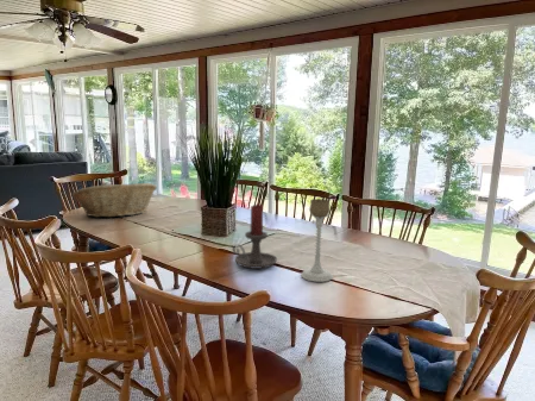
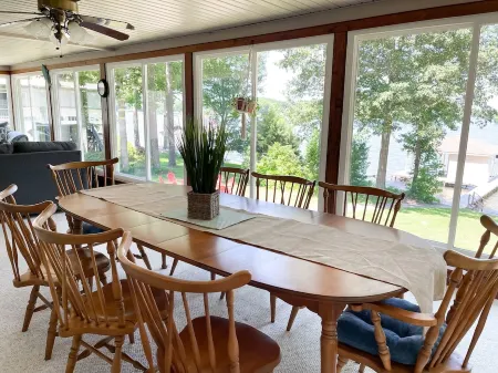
- candle holder (251, 232)
- candle holder (317, 238)
- fruit basket (117, 198)
